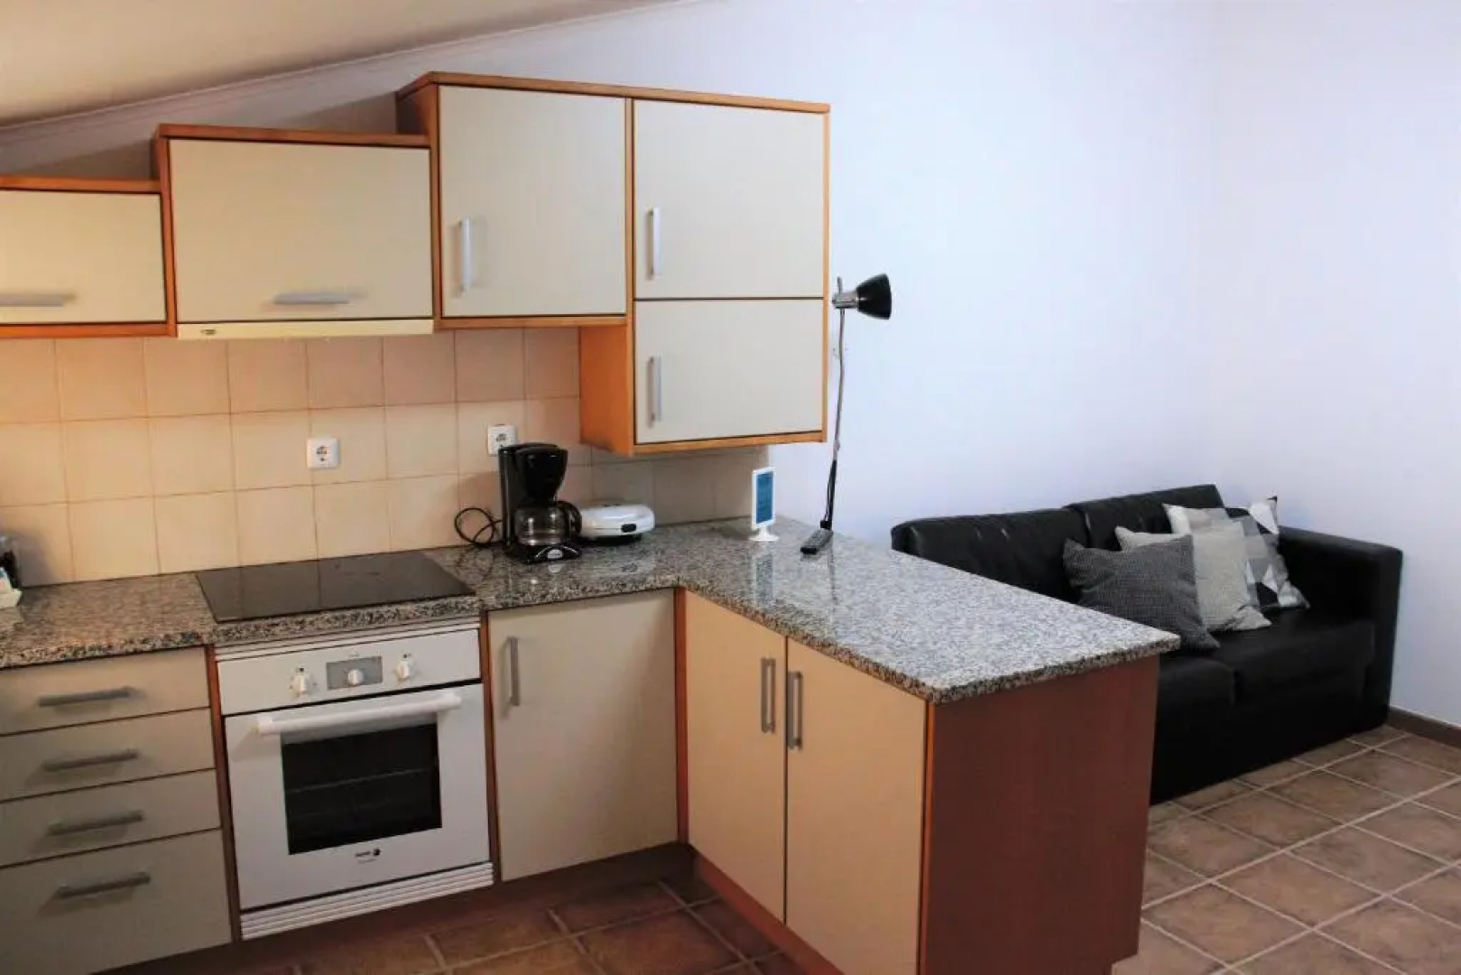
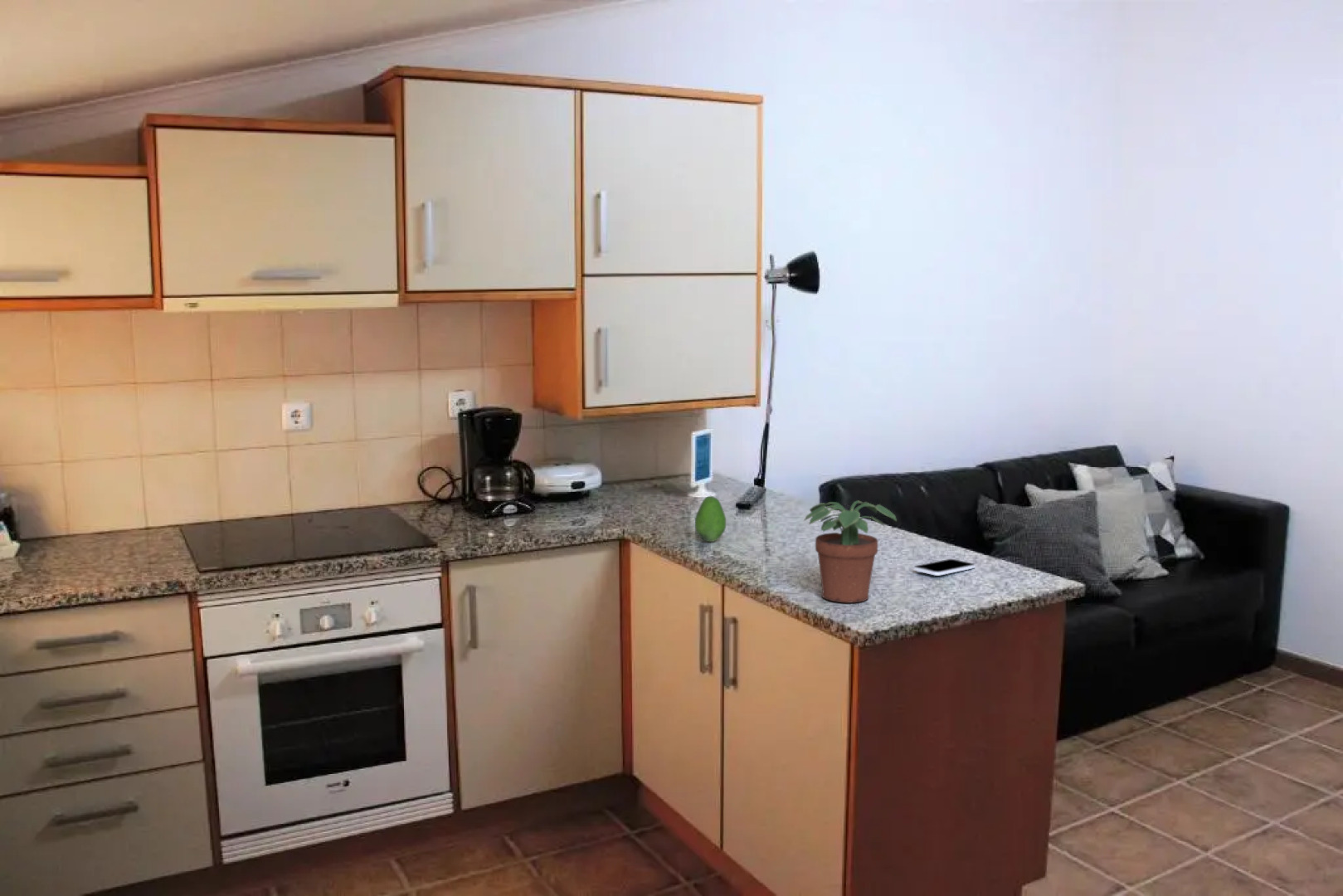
+ fruit (710, 519)
+ potted plant (846, 550)
+ smartphone (944, 567)
